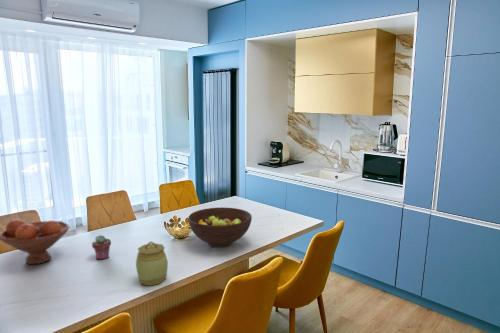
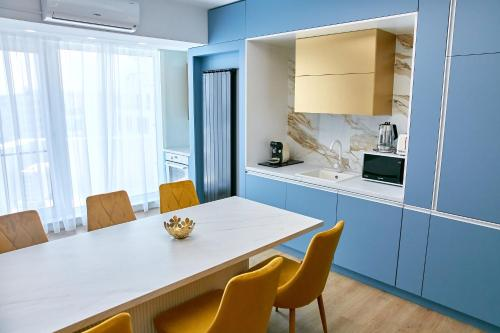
- fruit bowl (220, 229)
- potted succulent (101, 246)
- fruit bowl (36, 239)
- jar (151, 260)
